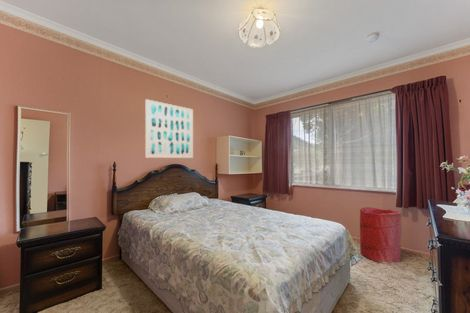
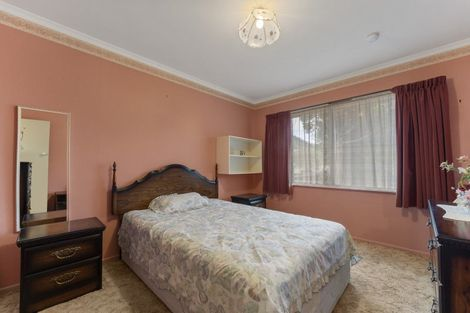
- laundry hamper (379, 232)
- wall art (171, 131)
